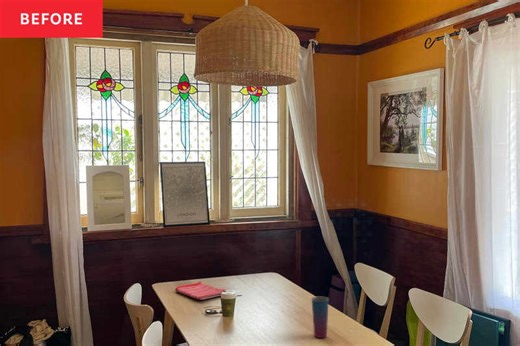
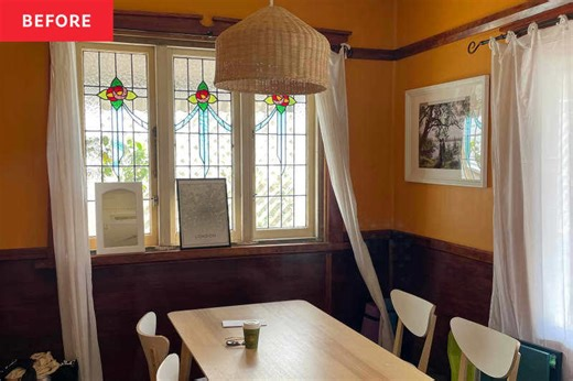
- cup (320, 317)
- dish towel (200, 290)
